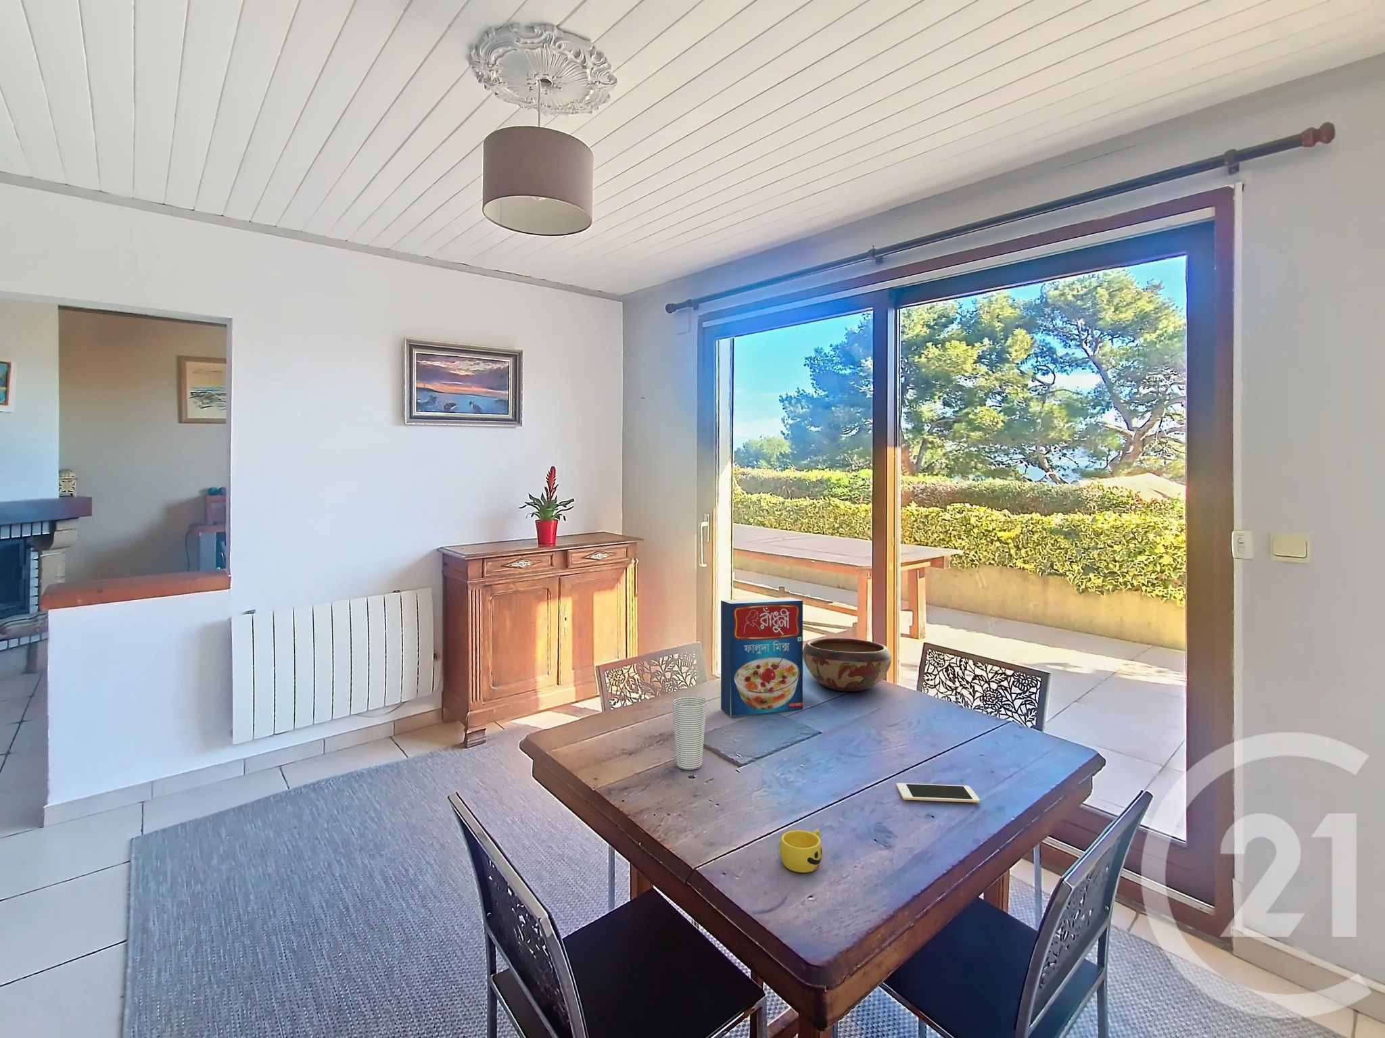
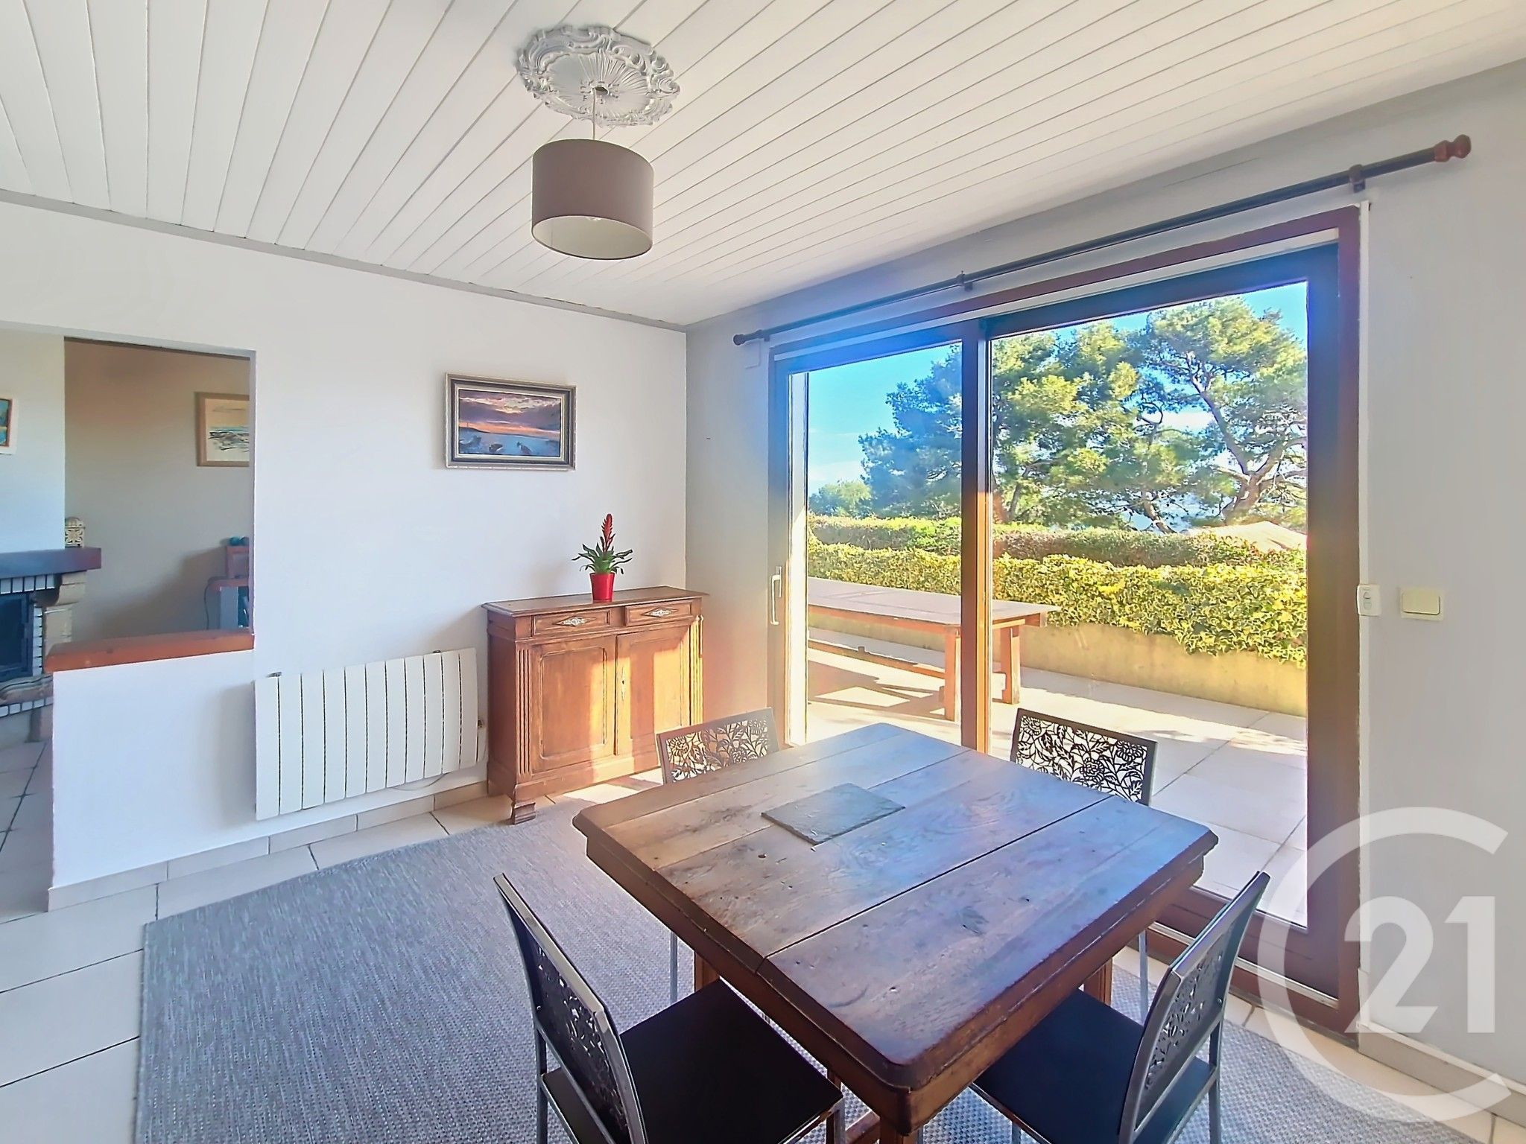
- cereal box (761, 654)
- cup (689, 733)
- cup (804, 848)
- decorative bowl (846, 664)
- cell phone (937, 793)
